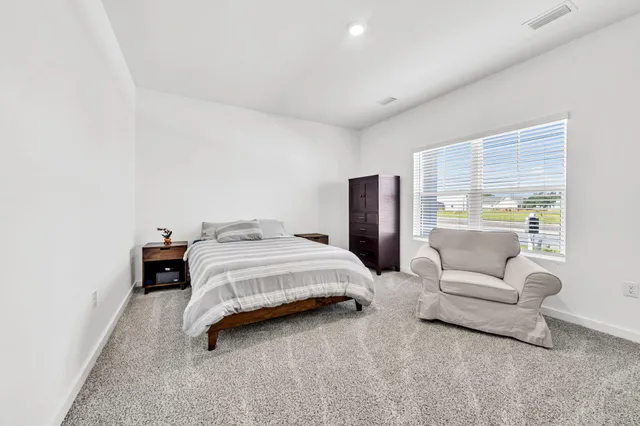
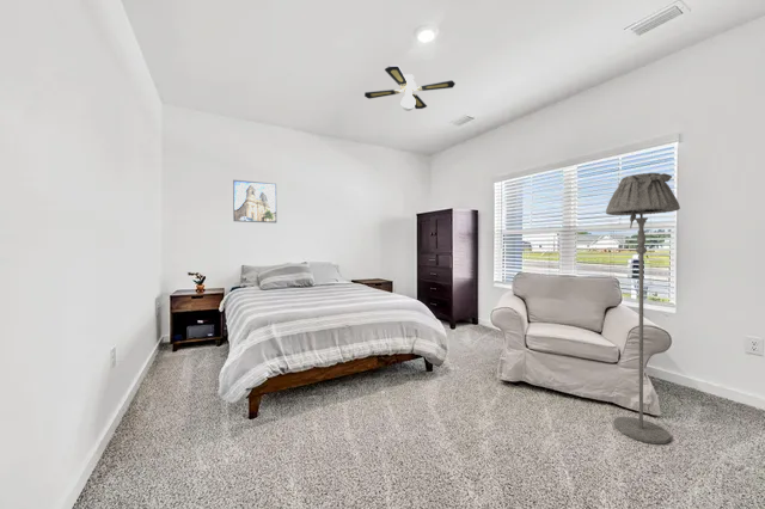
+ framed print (255, 202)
+ floor lamp (641, 303)
+ ceiling fan (408, 93)
